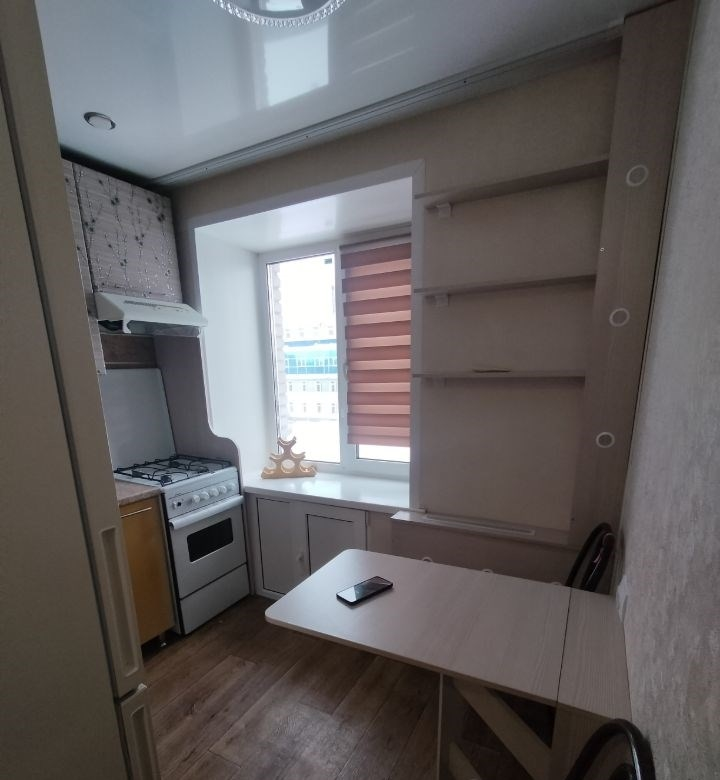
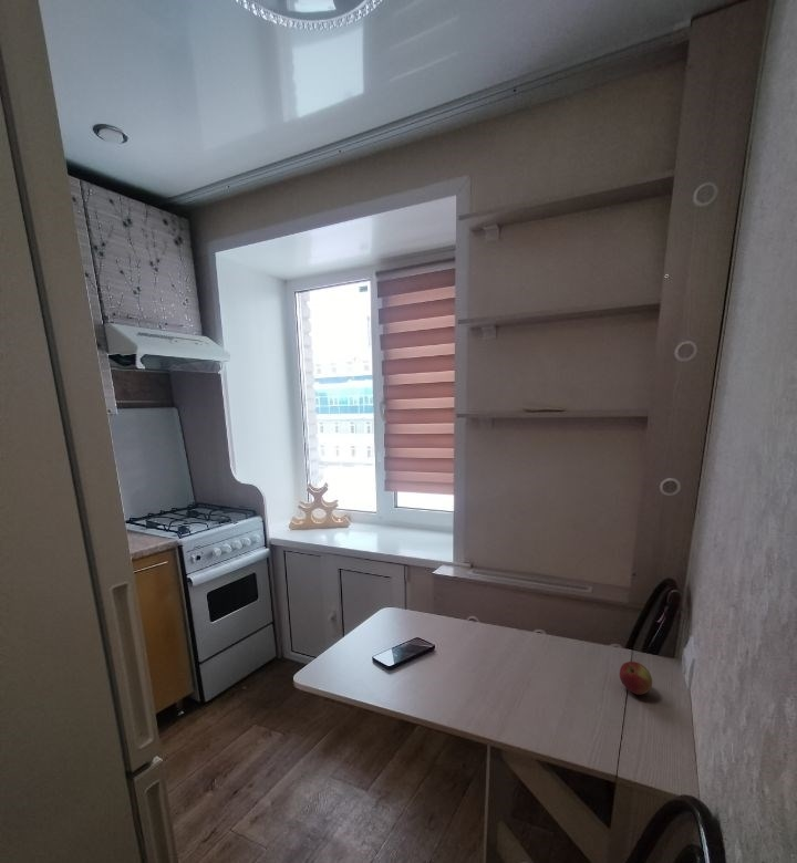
+ apple (635, 677)
